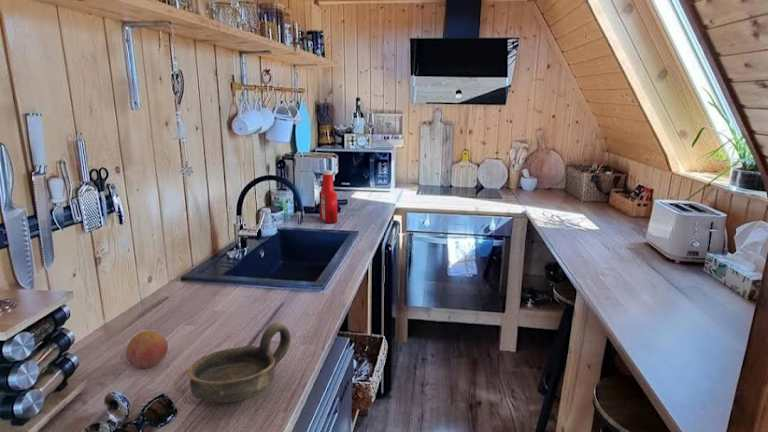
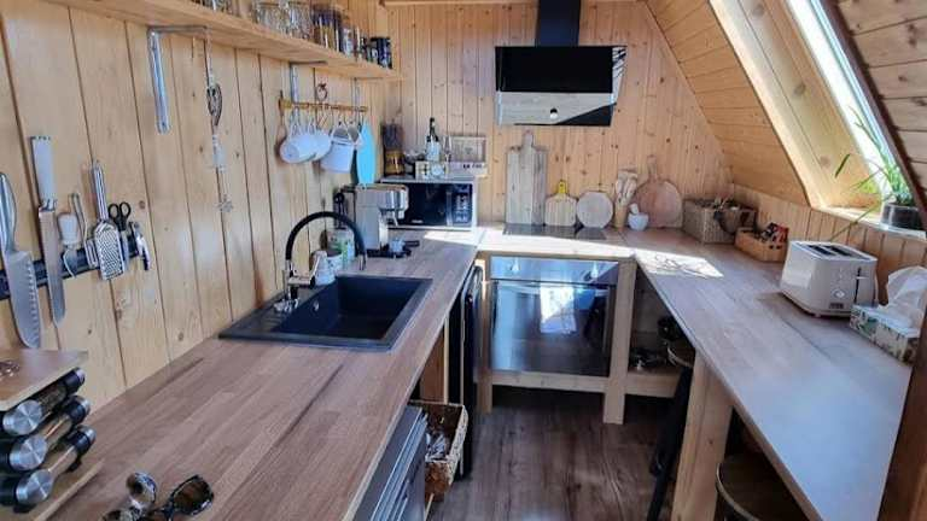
- soap bottle (328, 195)
- oil lamp (243, 363)
- fruit (146, 348)
